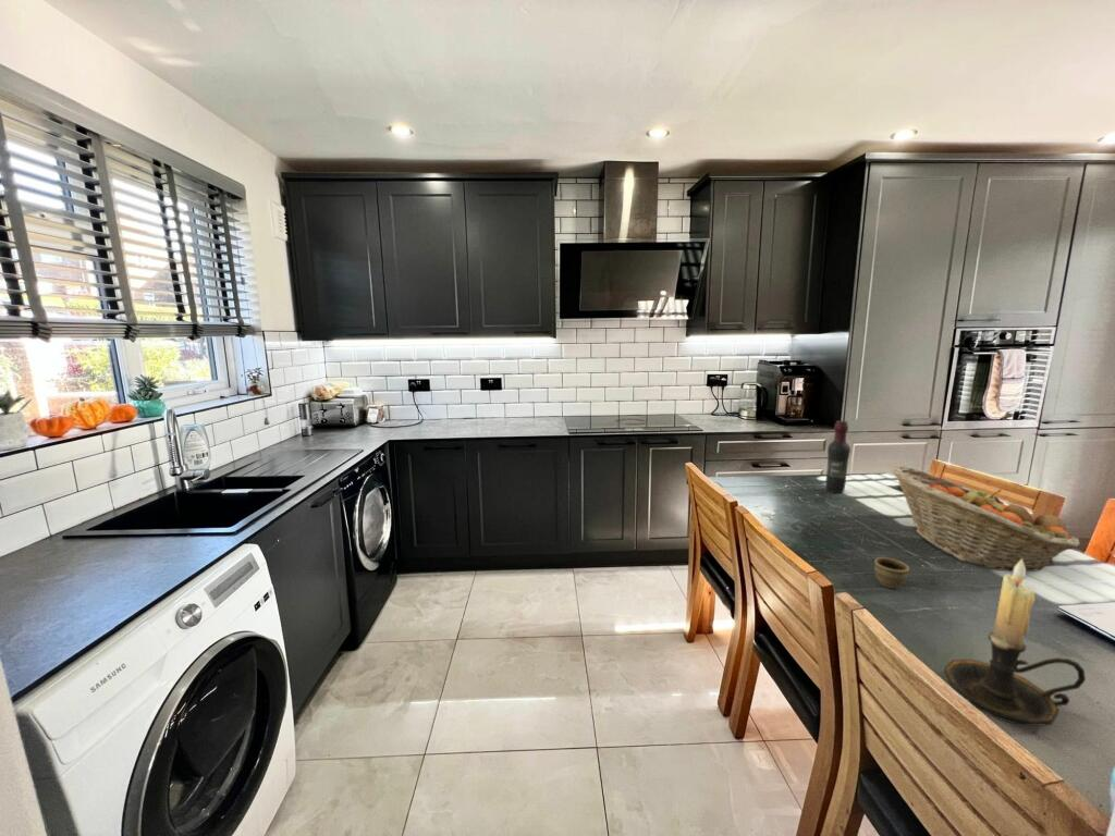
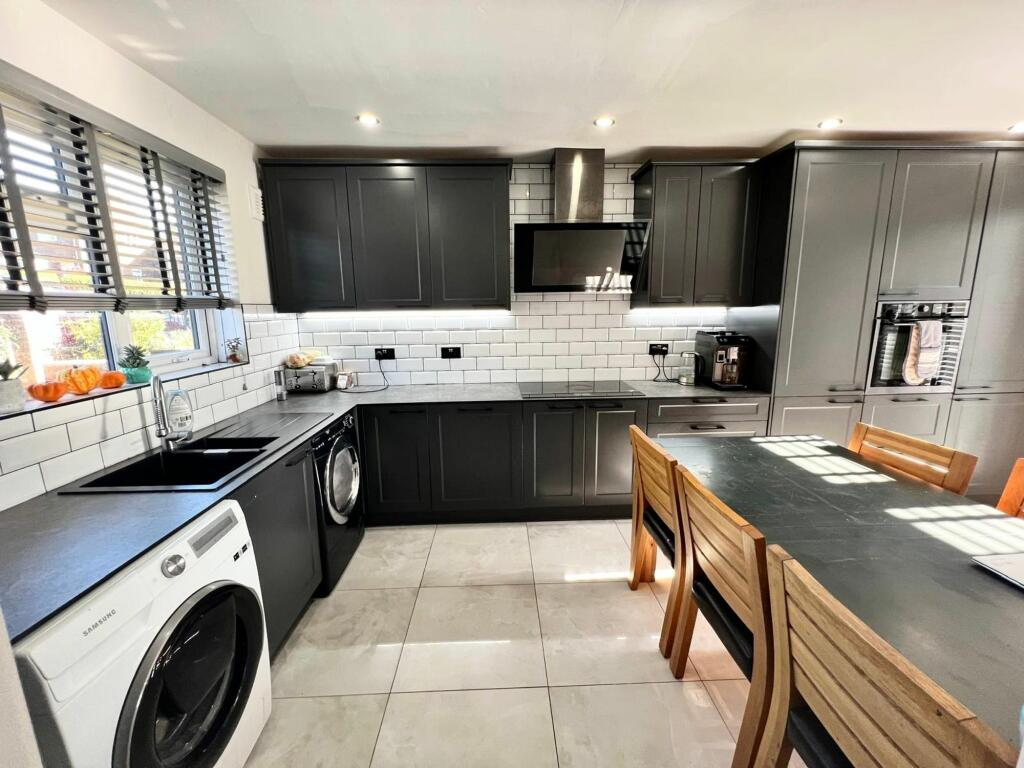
- fruit basket (971, 512)
- candle holder (1025, 632)
- wine bottle (837, 456)
- cup (889, 571)
